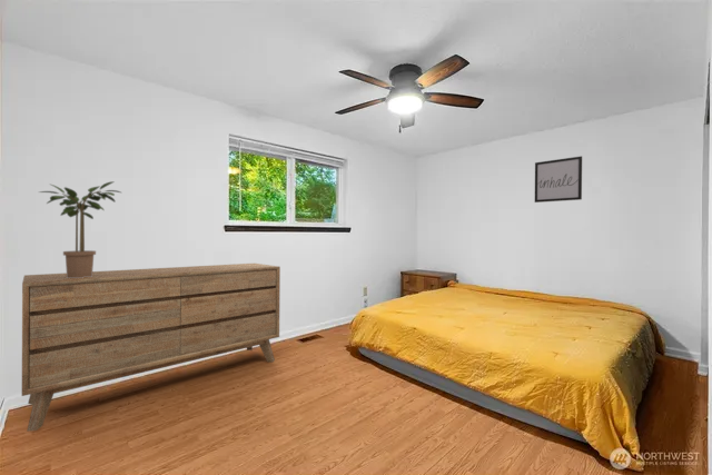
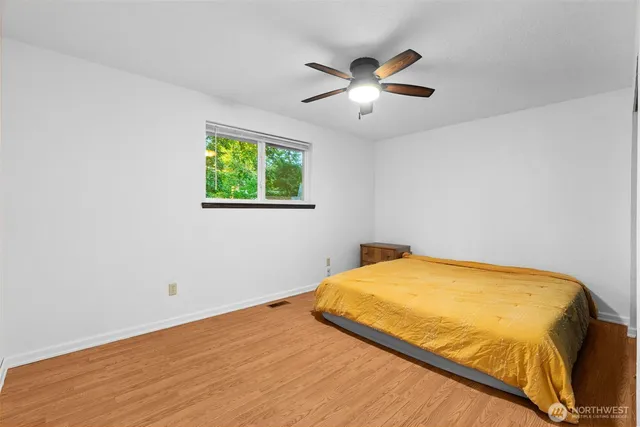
- dresser (170, 324)
- wall art (557, 180)
- potted plant (81, 227)
